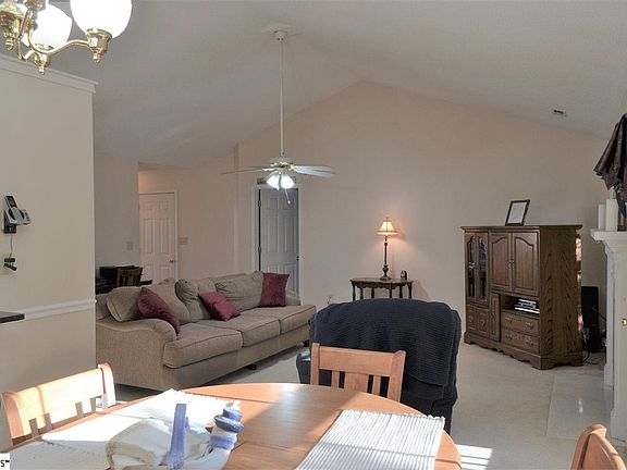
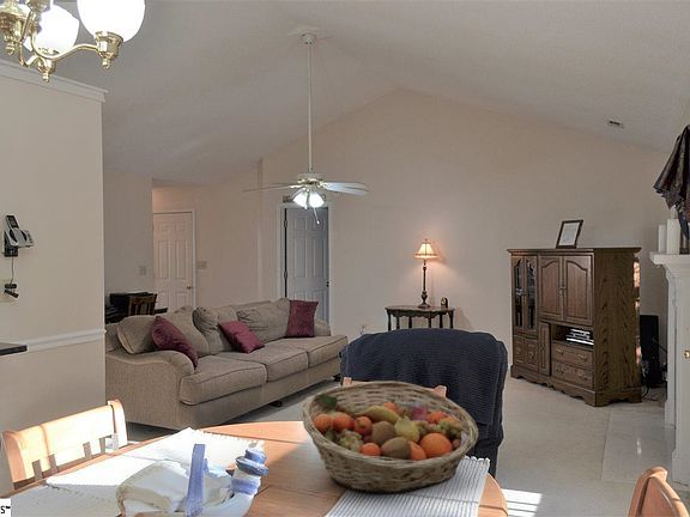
+ fruit basket (389, 432)
